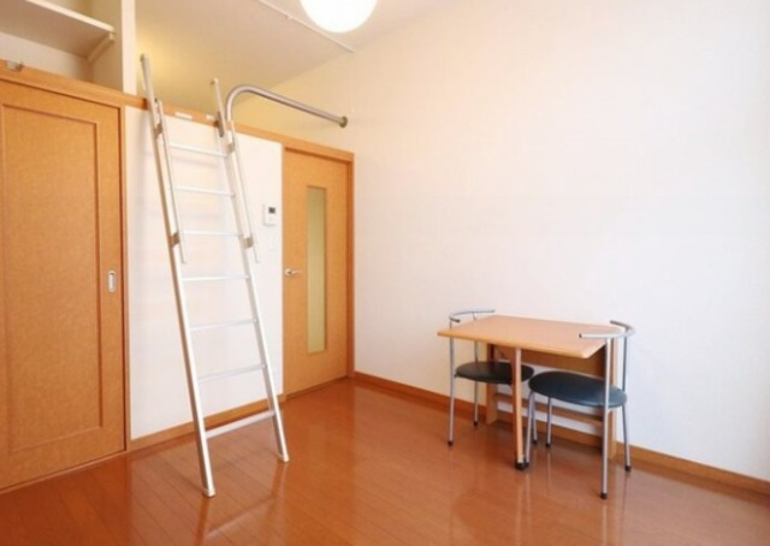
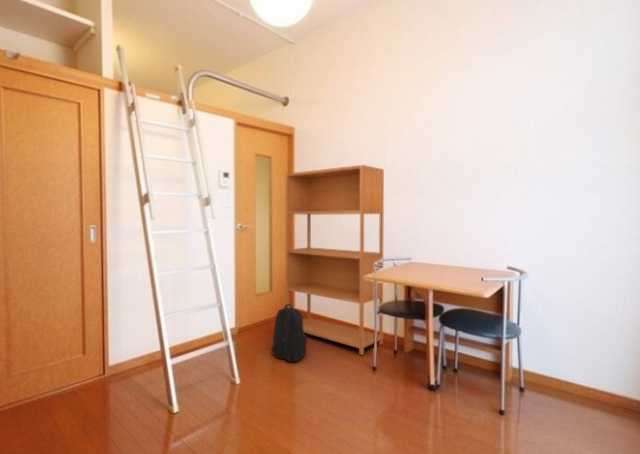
+ bookshelf (332, 255)
+ backpack (289, 330)
